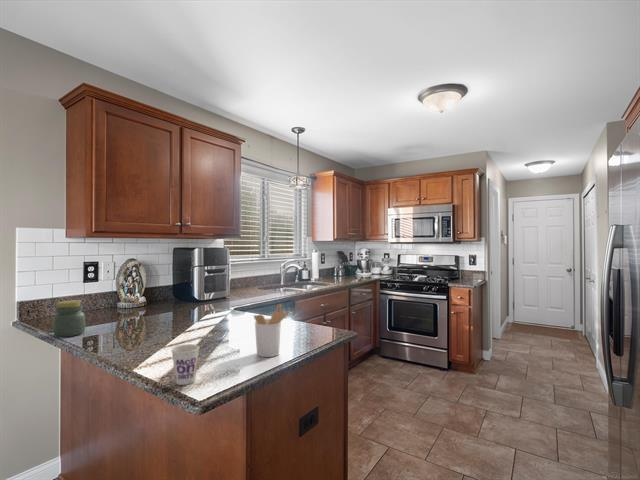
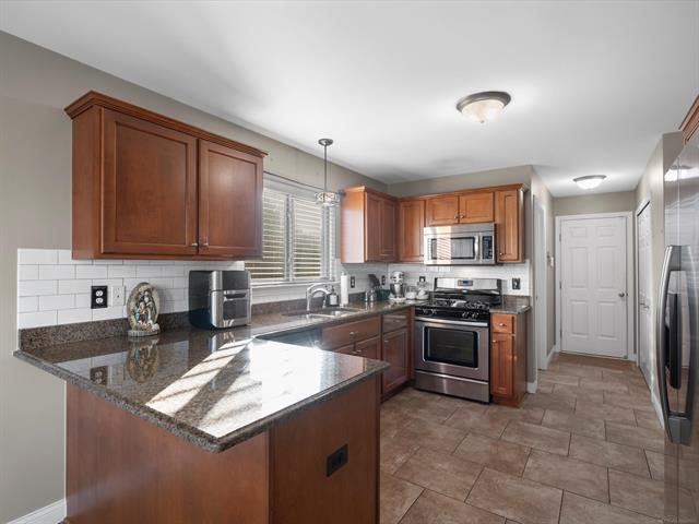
- utensil holder (272, 330)
- jar (69, 317)
- cup (185, 364)
